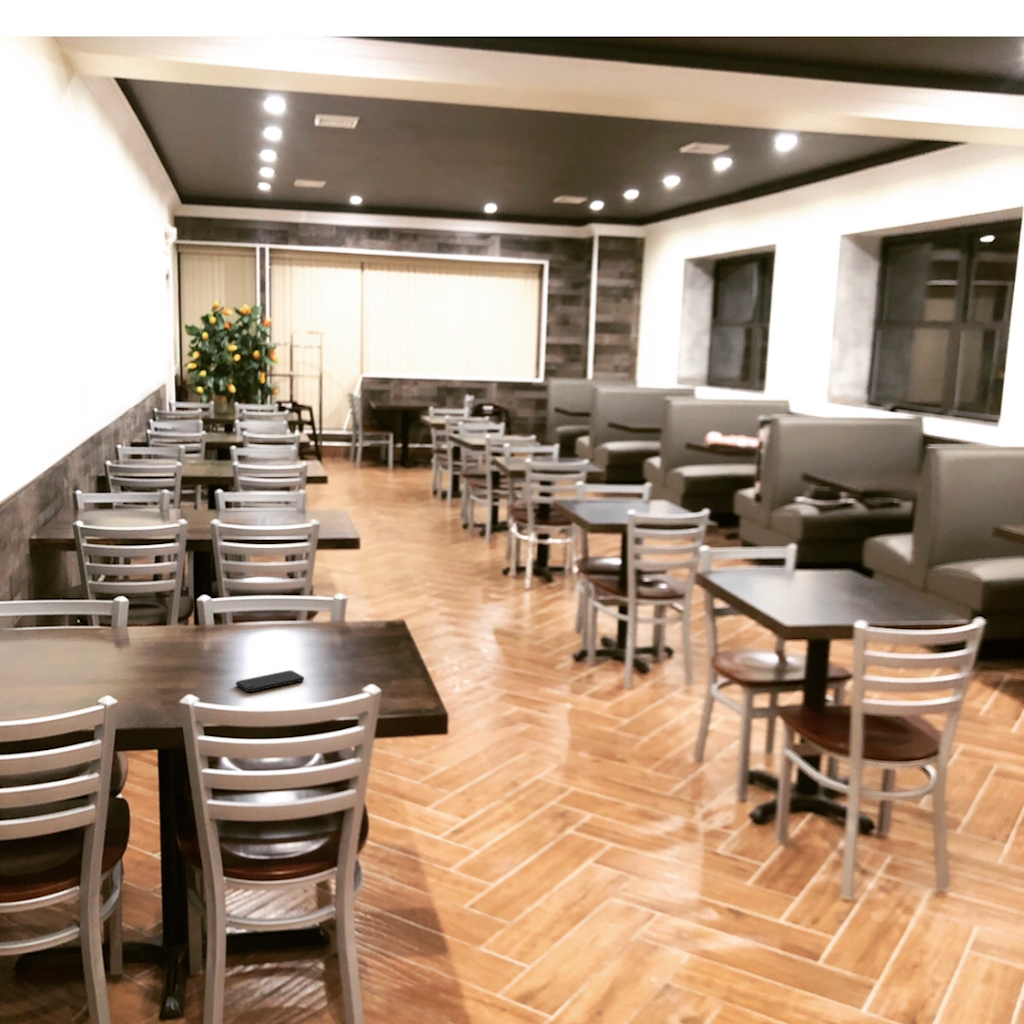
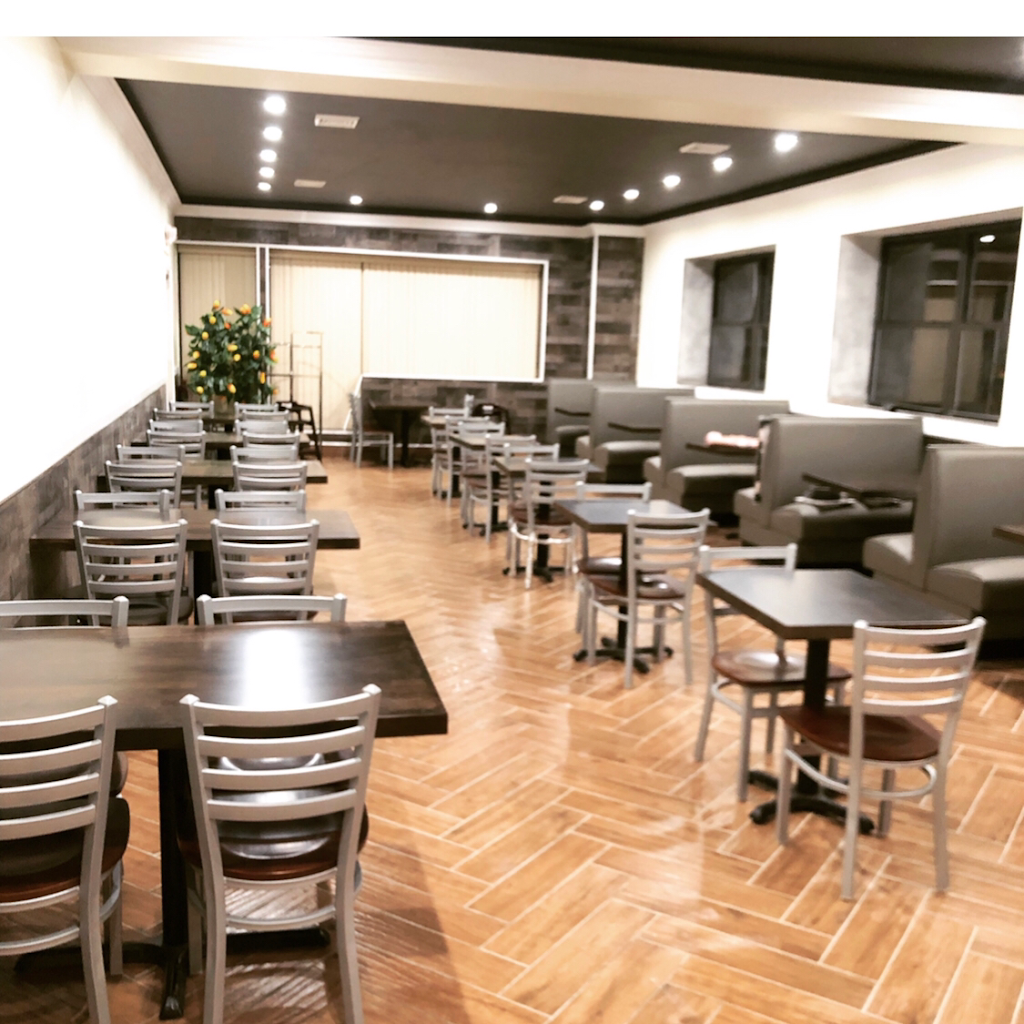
- smartphone (270, 680)
